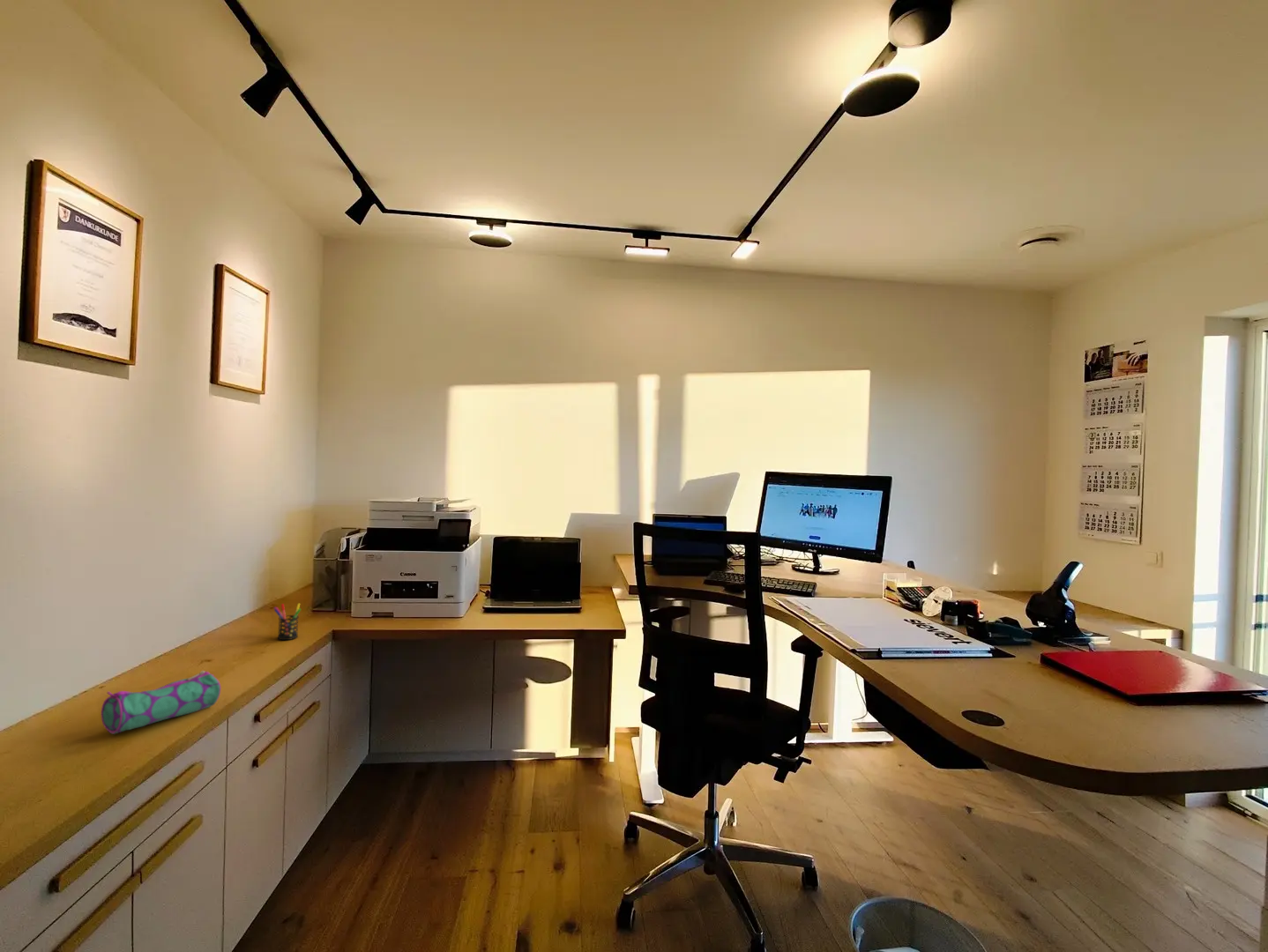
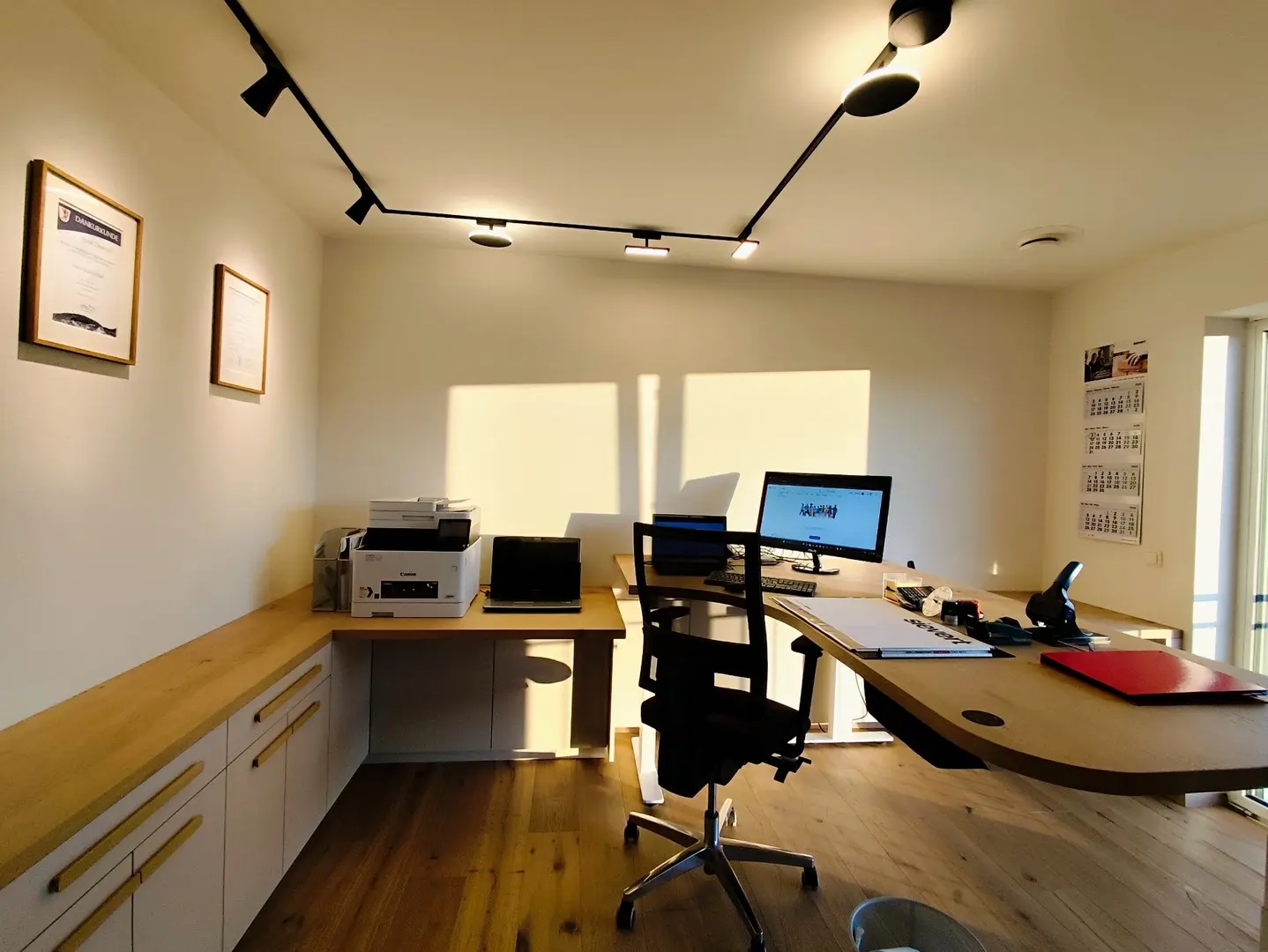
- pen holder (289, 620)
- pencil case (163, 699)
